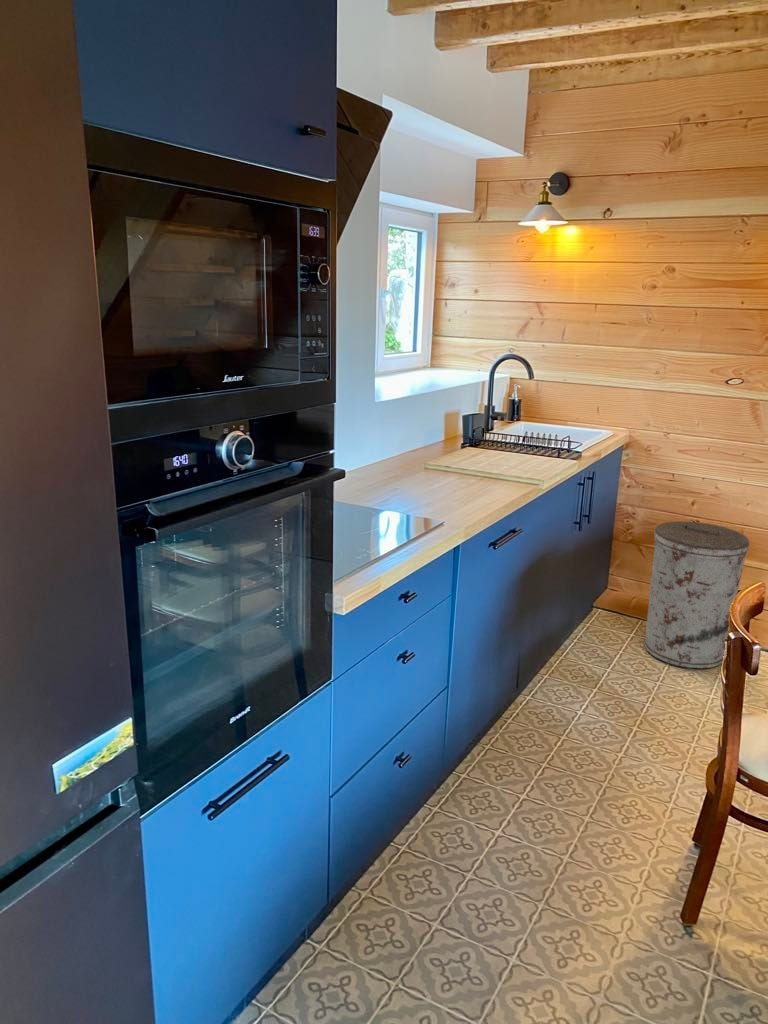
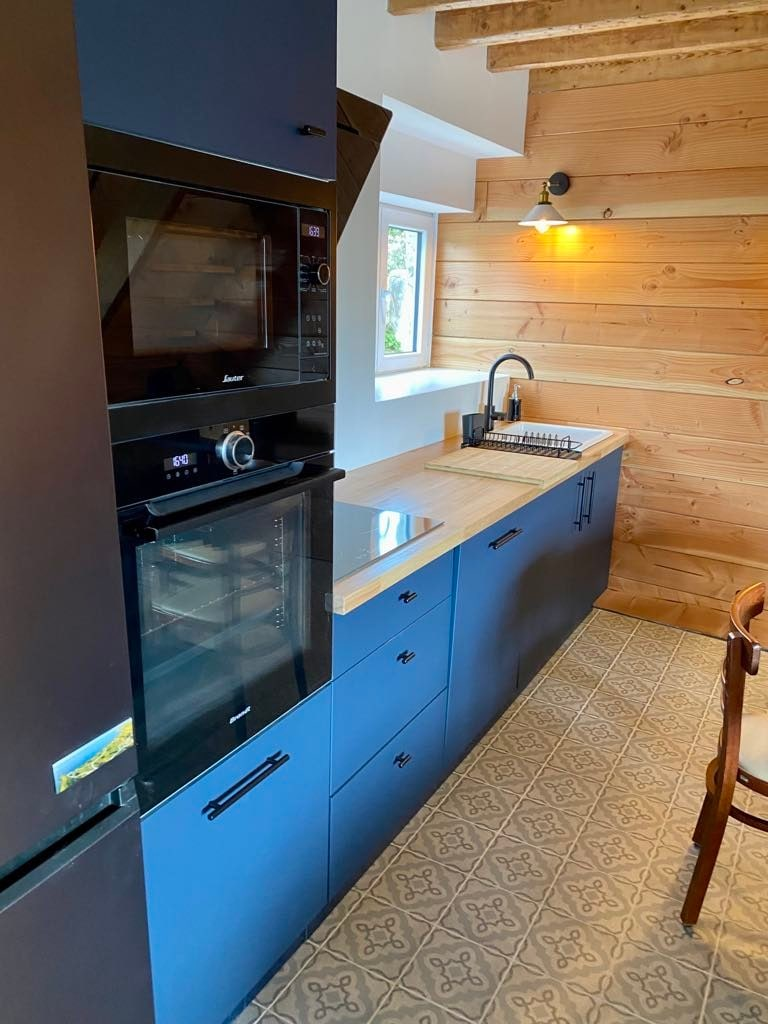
- trash can (692, 590)
